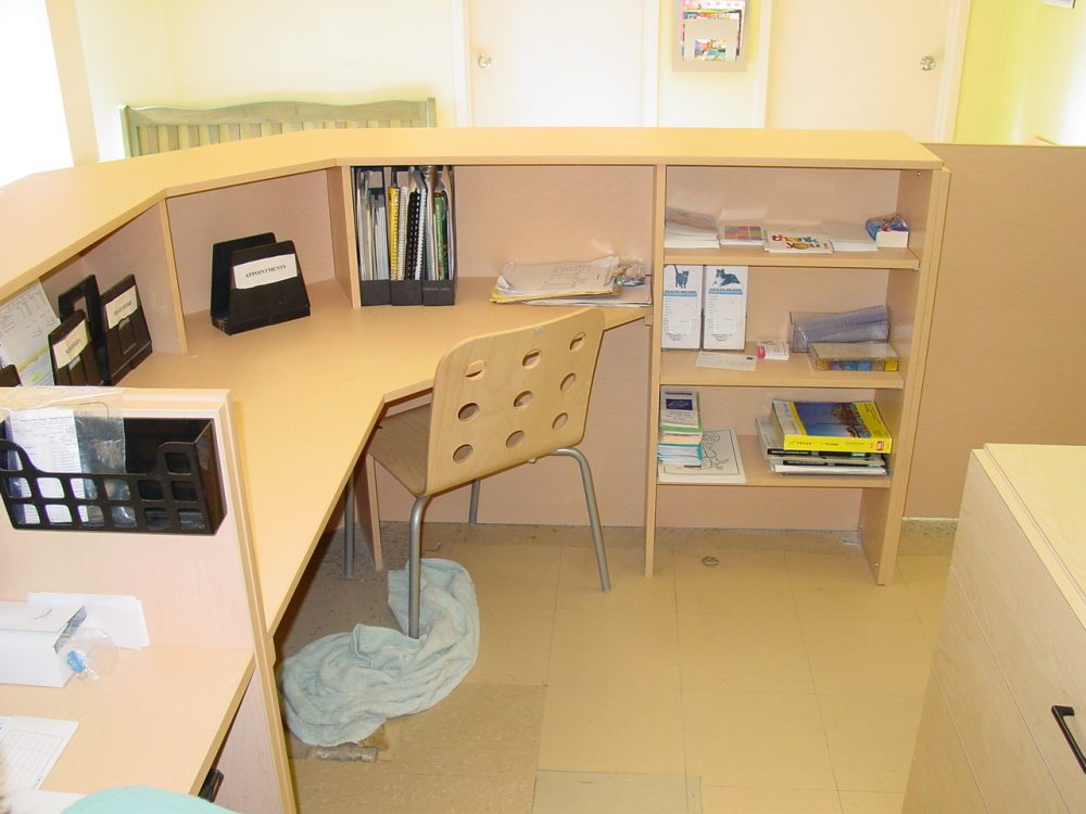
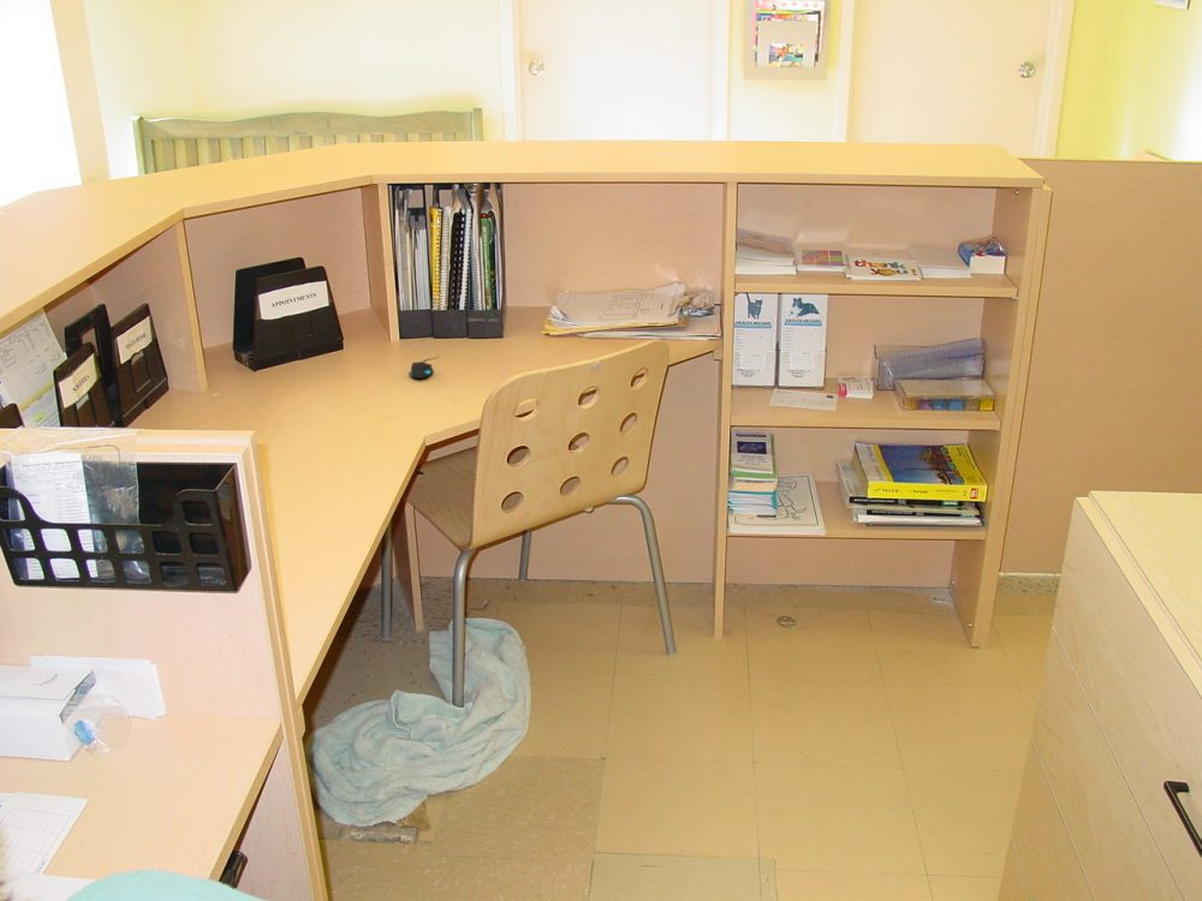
+ mouse (427, 359)
